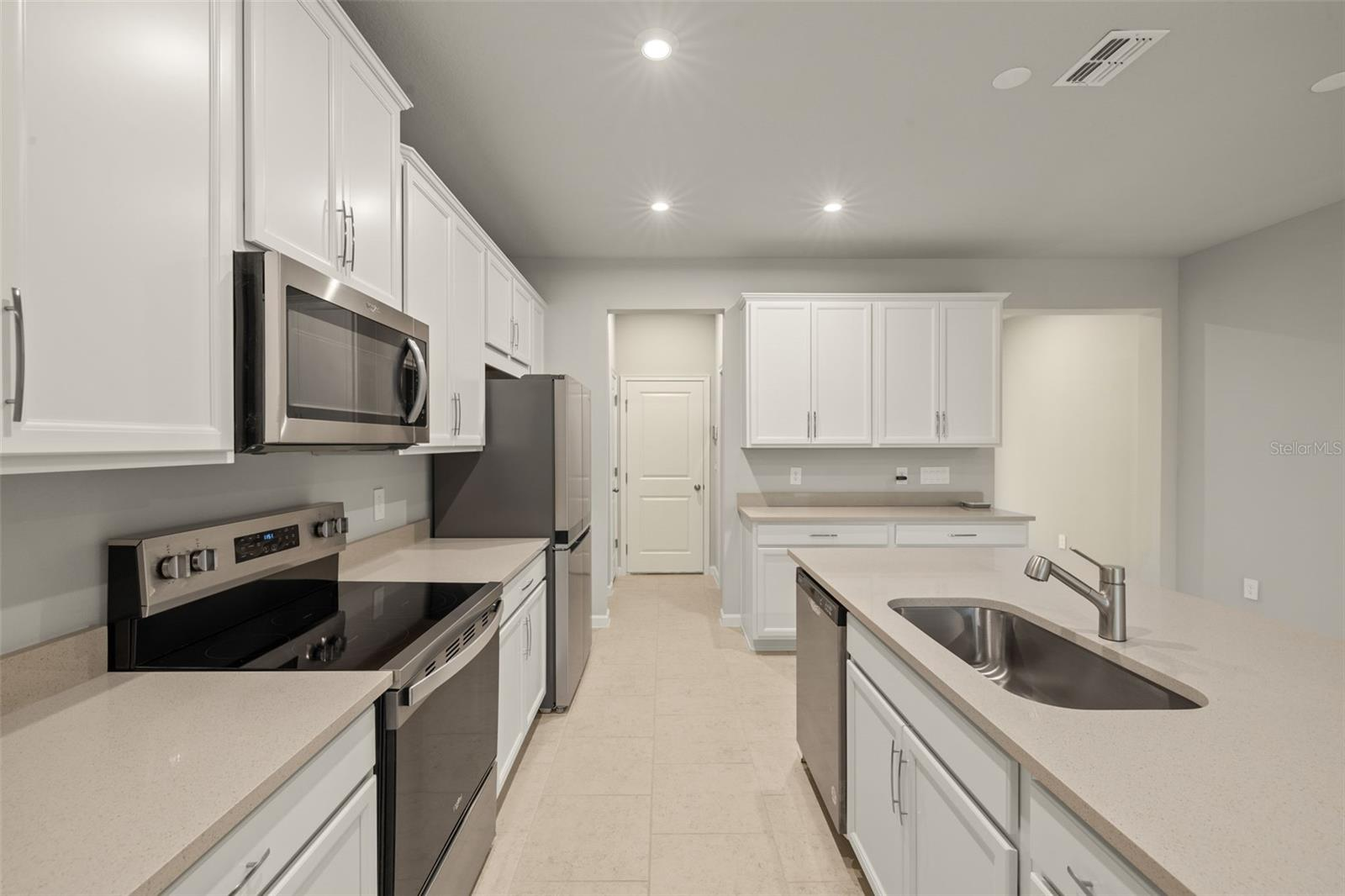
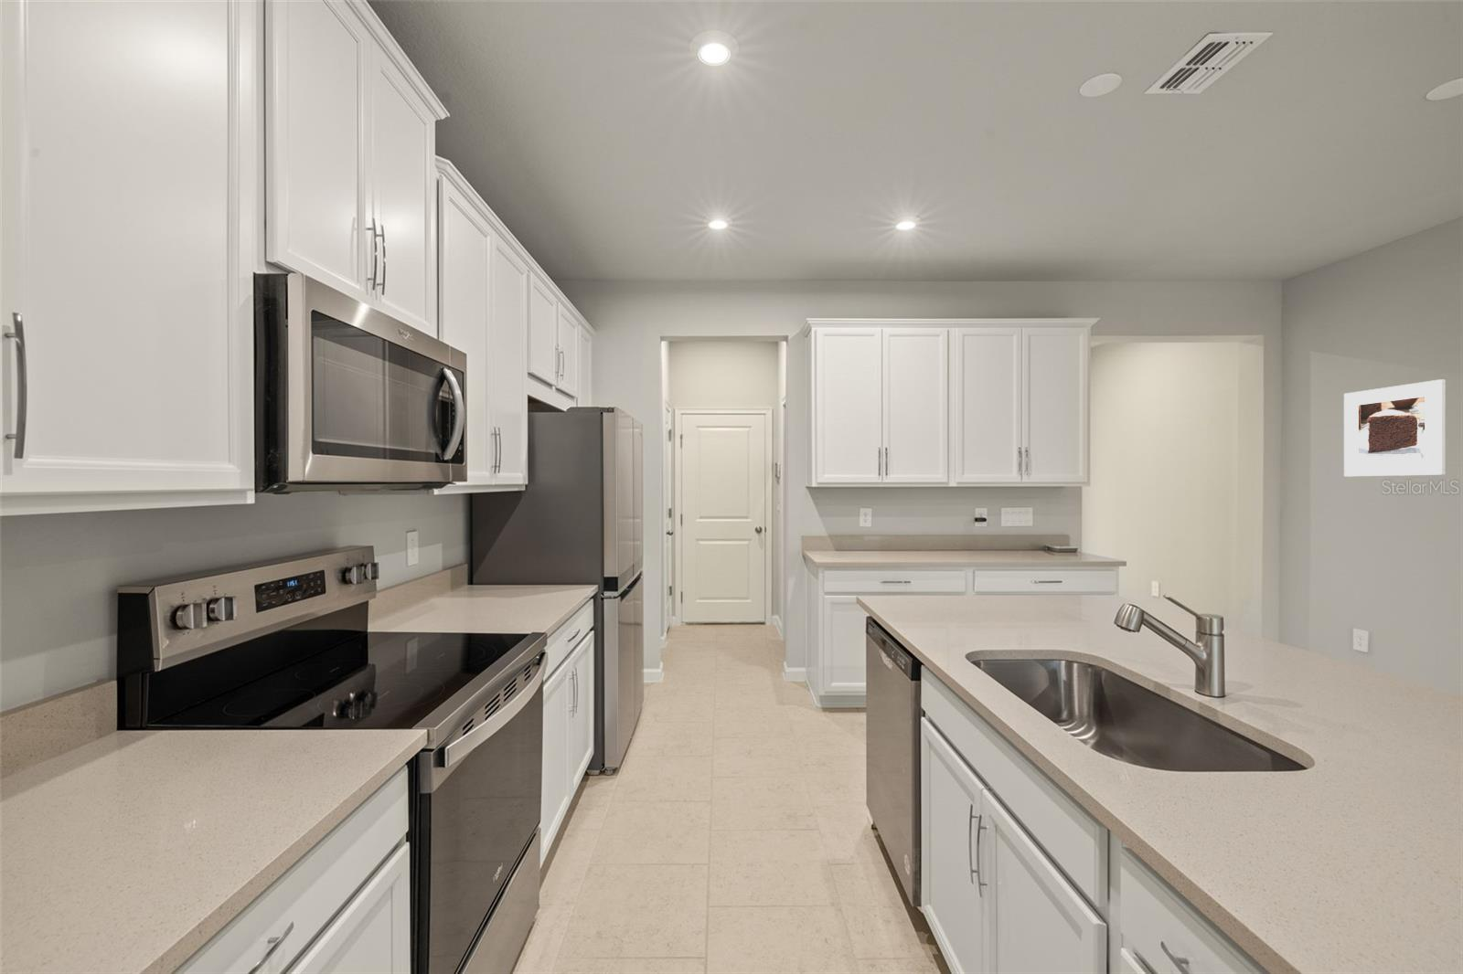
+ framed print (1391, 432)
